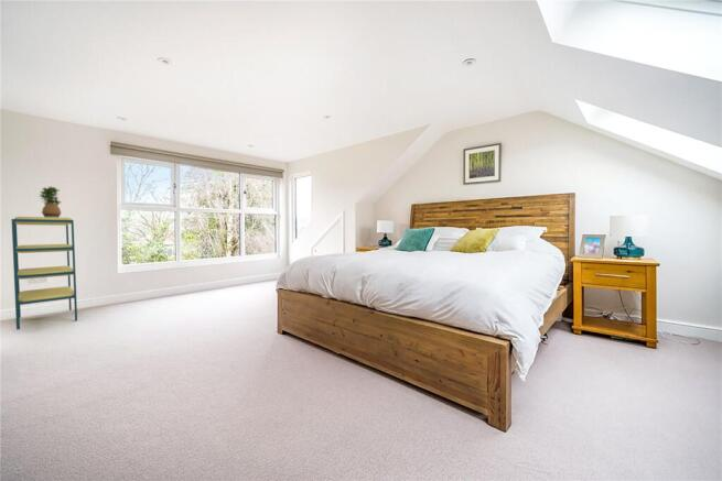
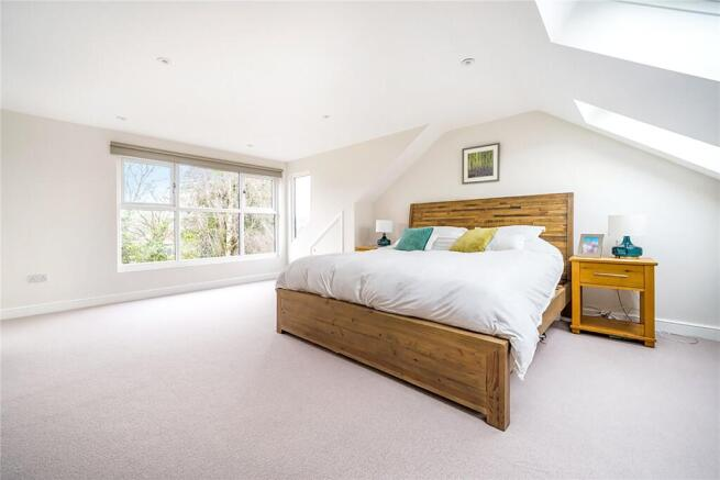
- shelving unit (44, 269)
- potted plant (49, 201)
